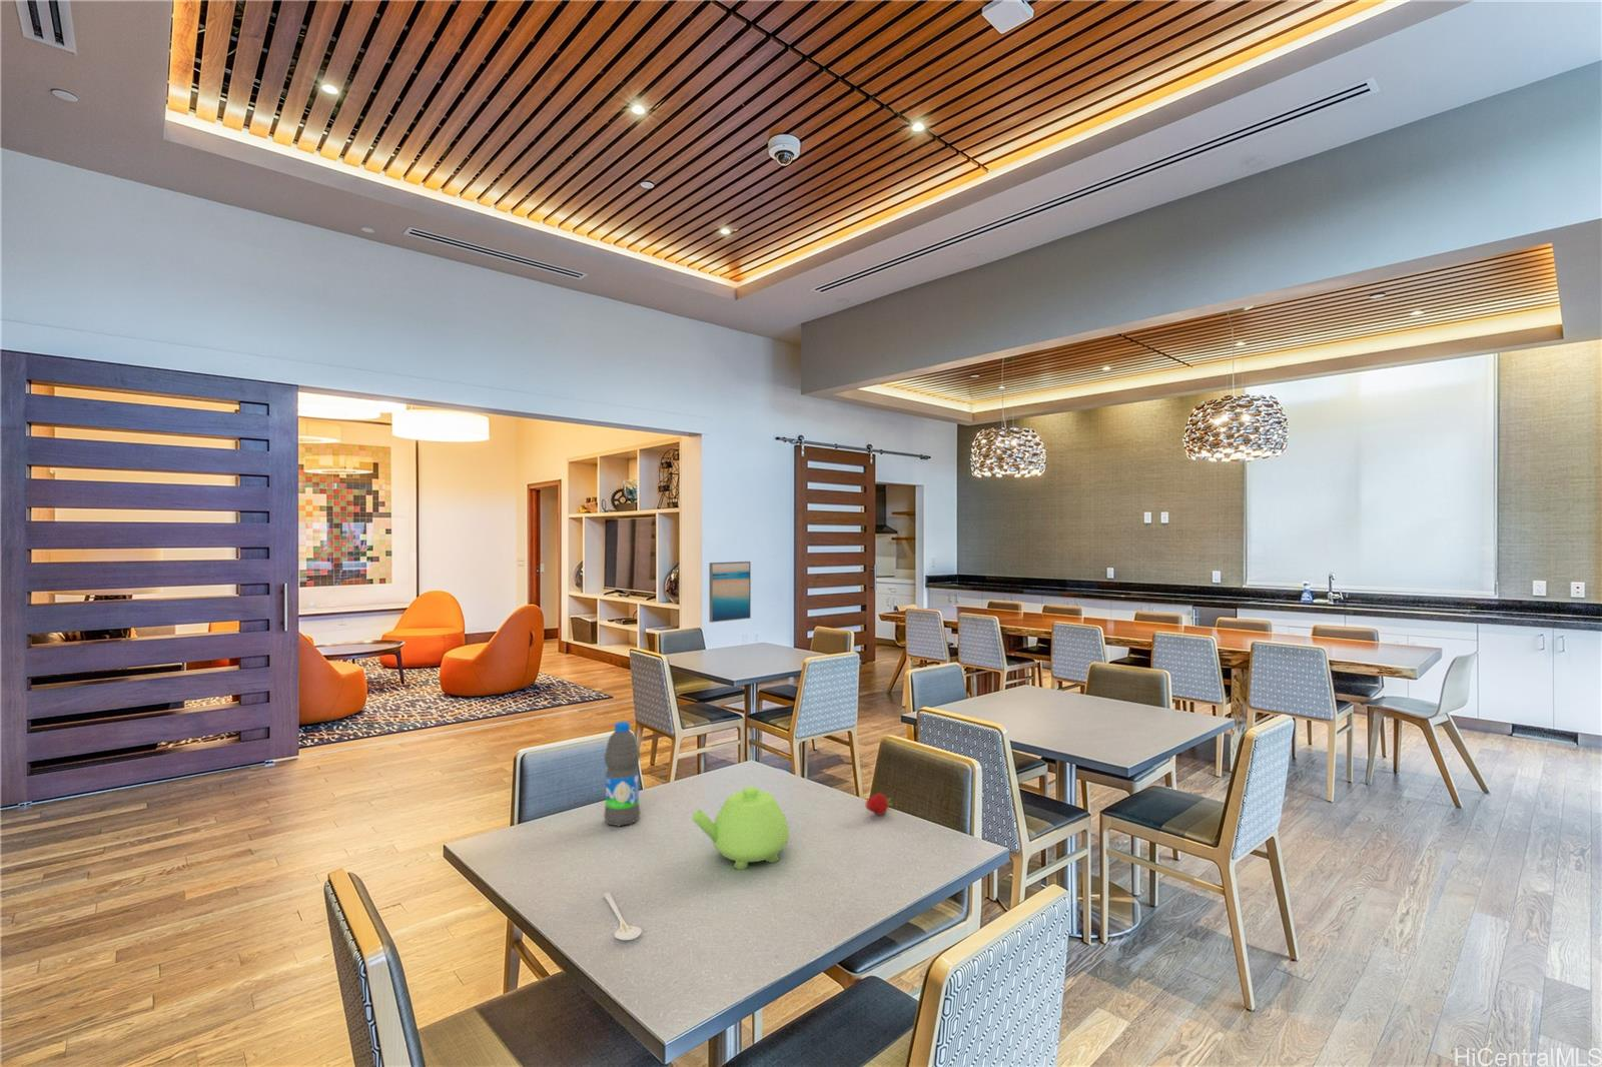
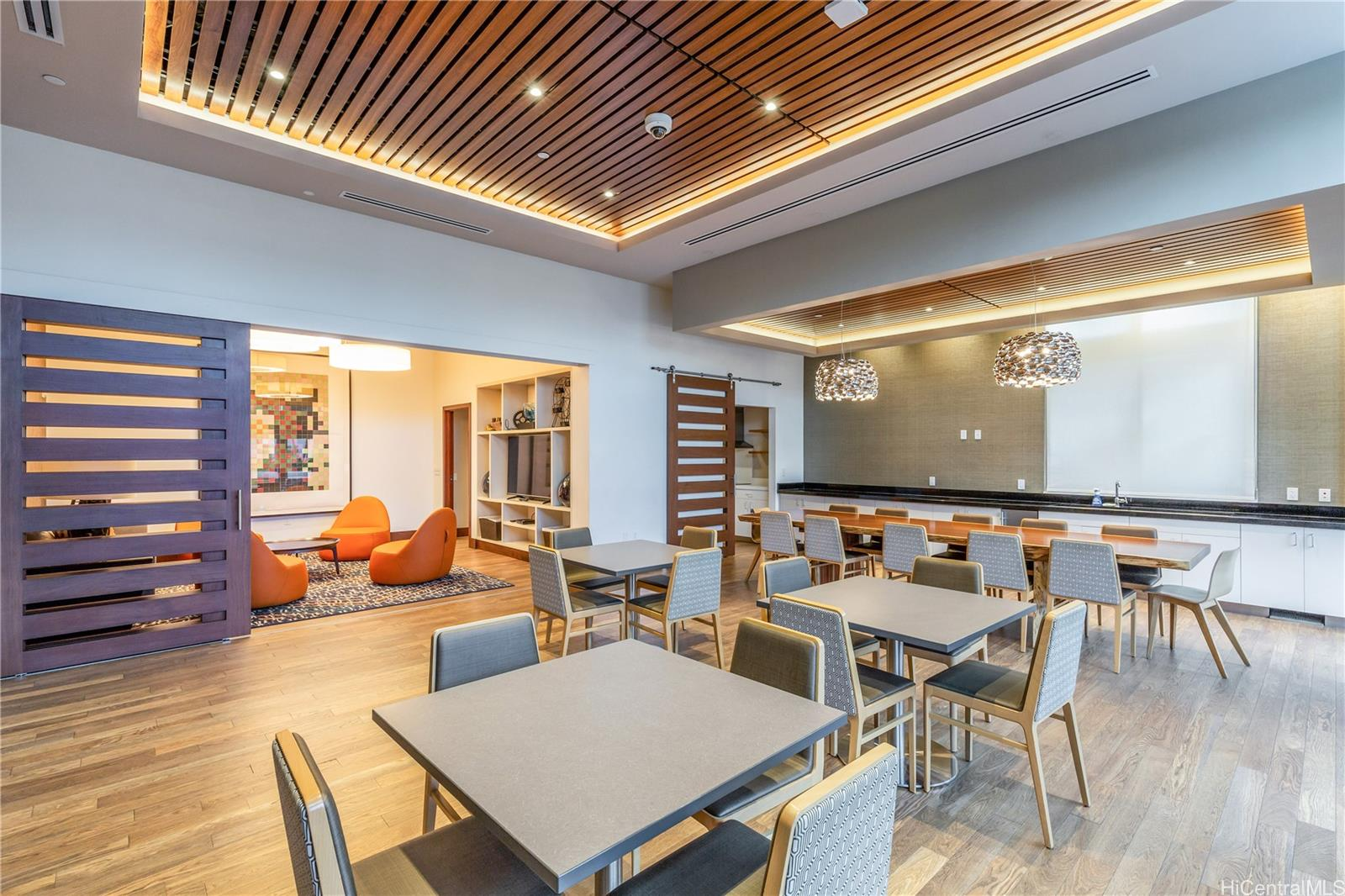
- fruit (877, 804)
- stirrer (618, 913)
- teapot (740, 824)
- water bottle (622, 772)
- wall art (730, 591)
